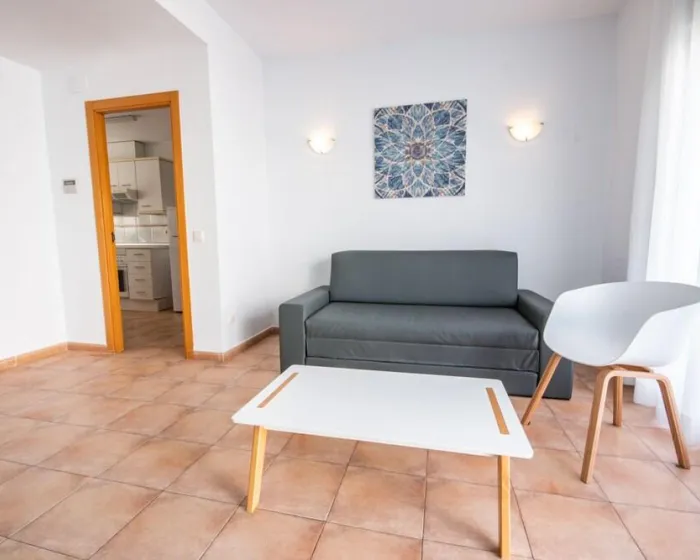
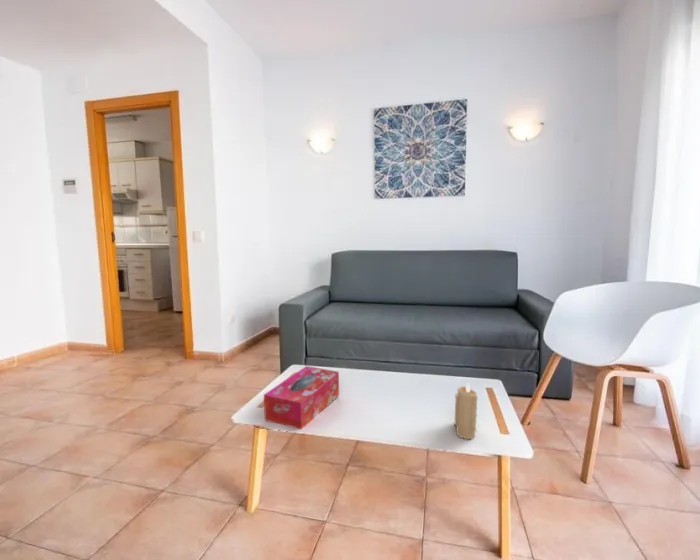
+ tissue box (304, 394)
+ candle (465, 404)
